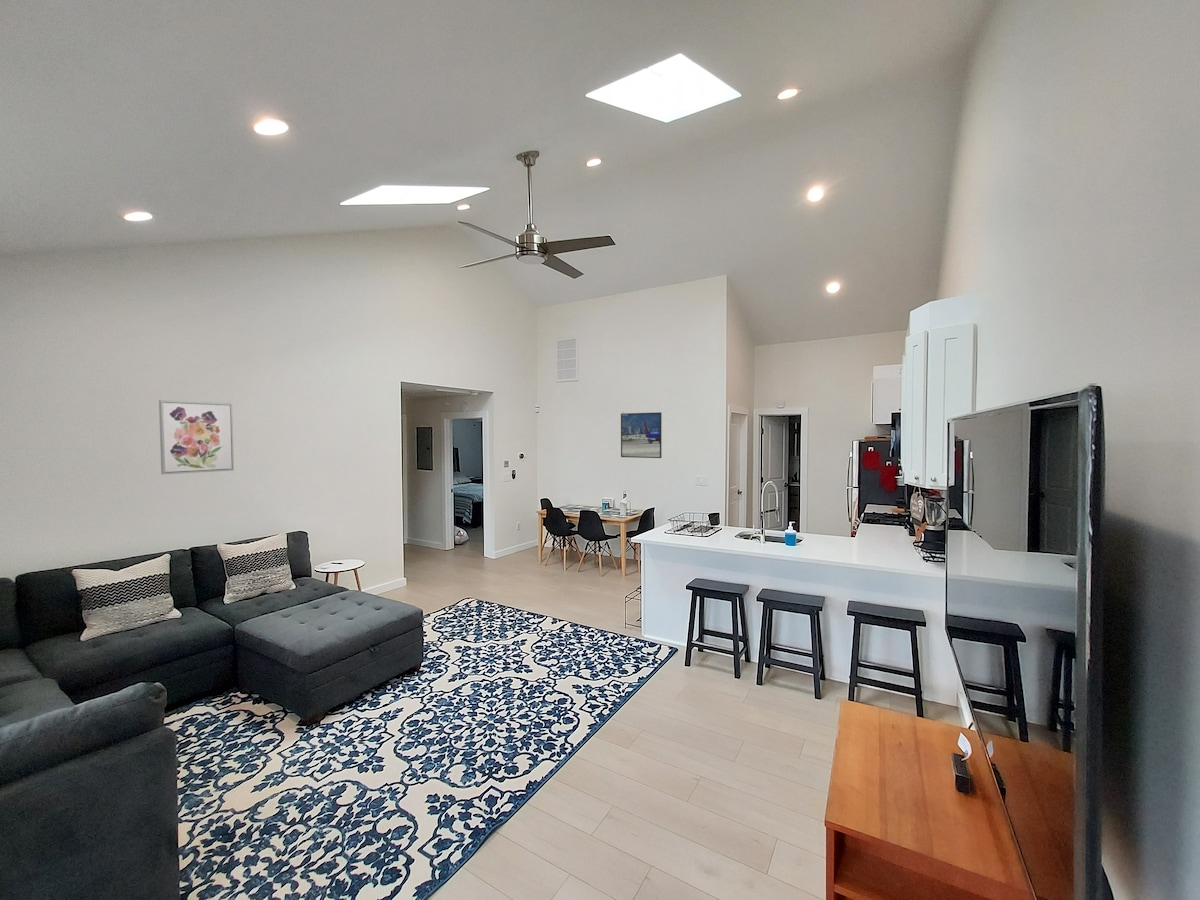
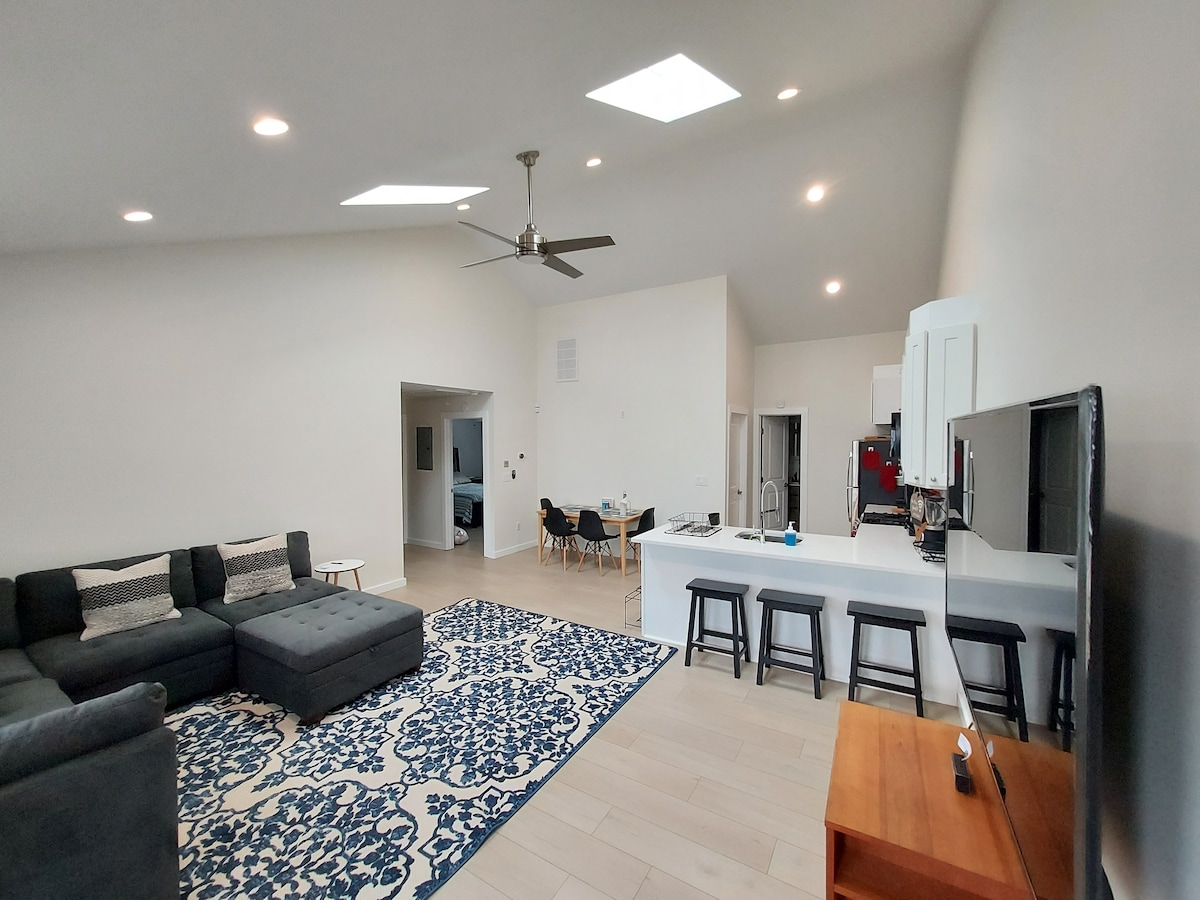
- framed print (640, 435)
- wall art (198, 437)
